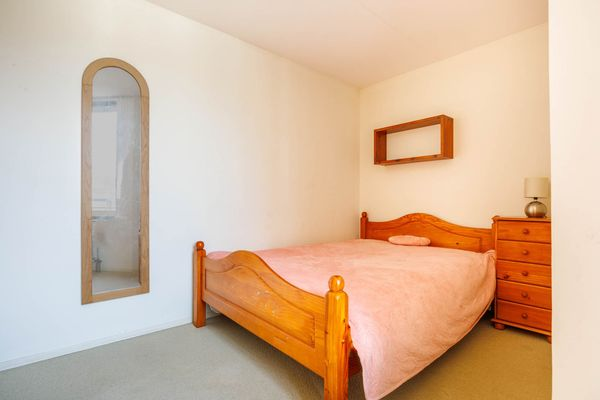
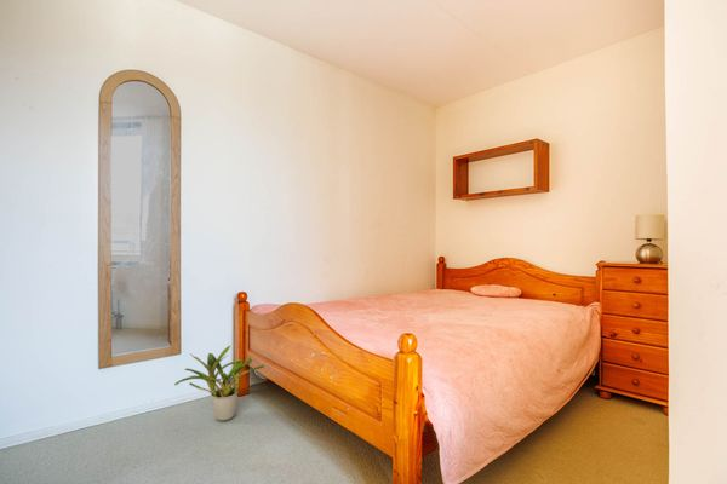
+ potted plant (218, 382)
